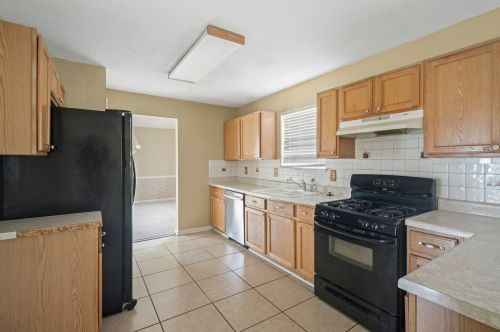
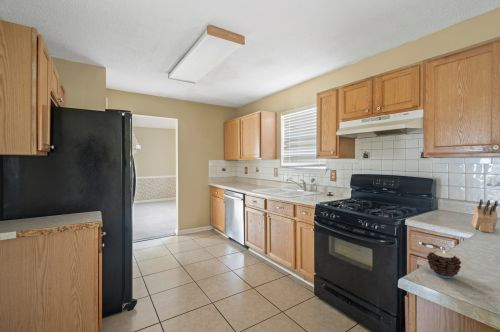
+ knife block (484, 213)
+ candle (443, 262)
